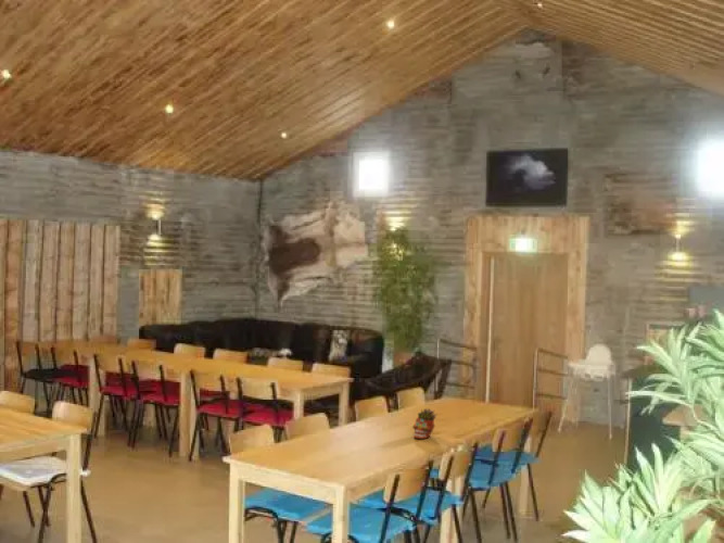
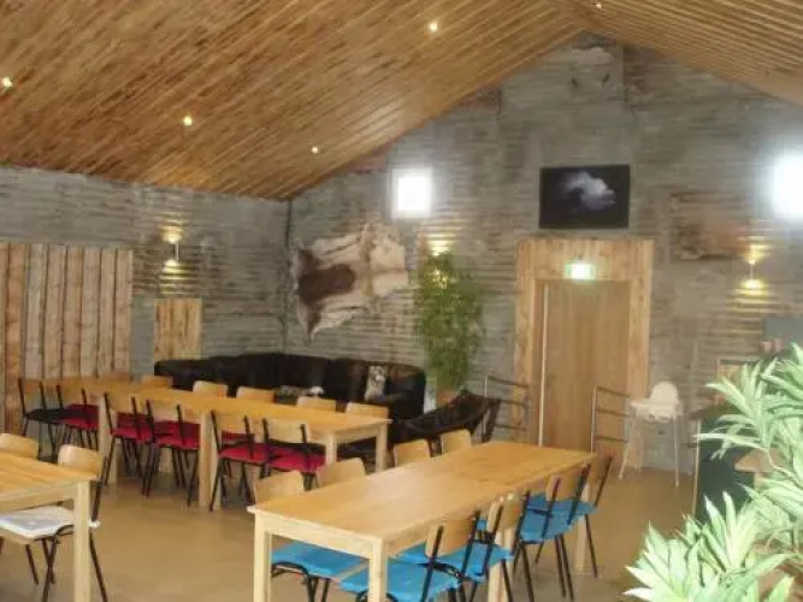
- succulent planter (424, 422)
